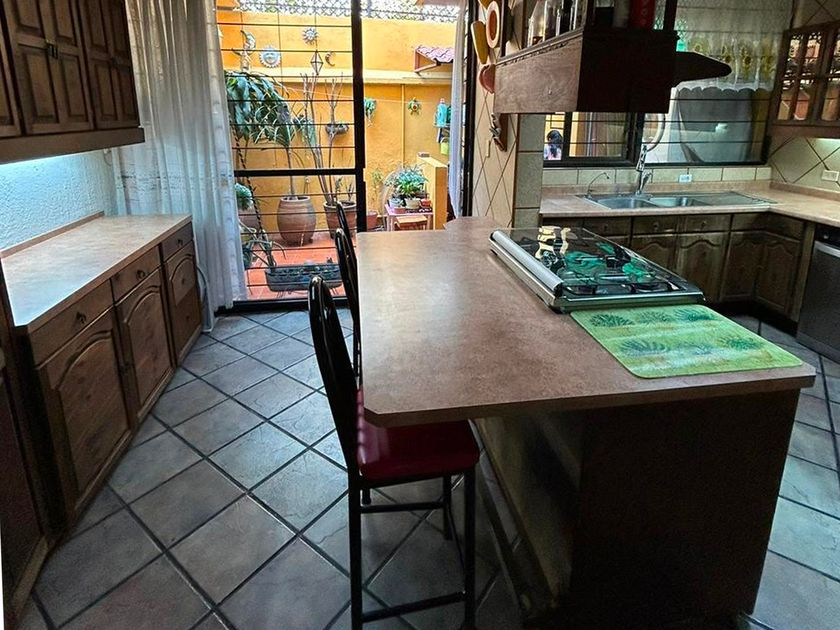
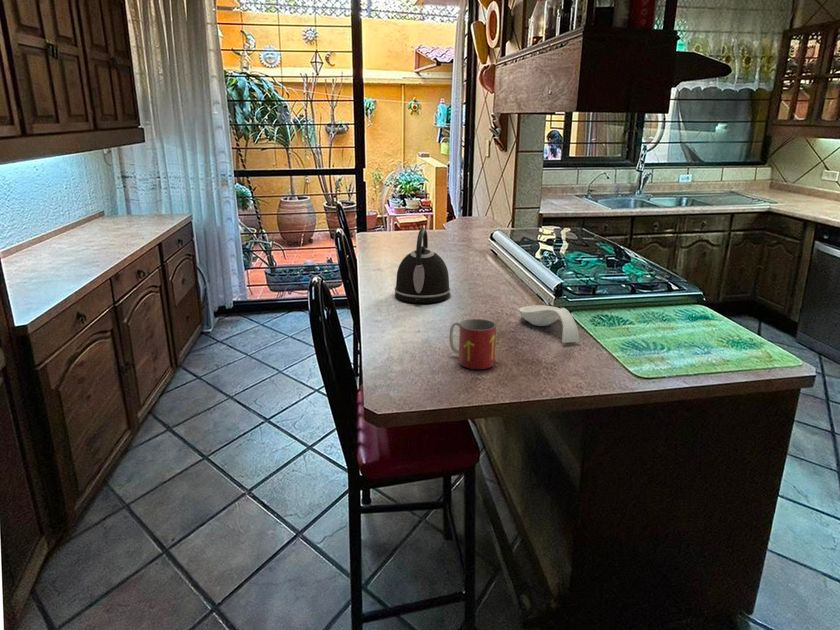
+ spoon rest (550, 316)
+ mug (471, 342)
+ kettle (422, 262)
